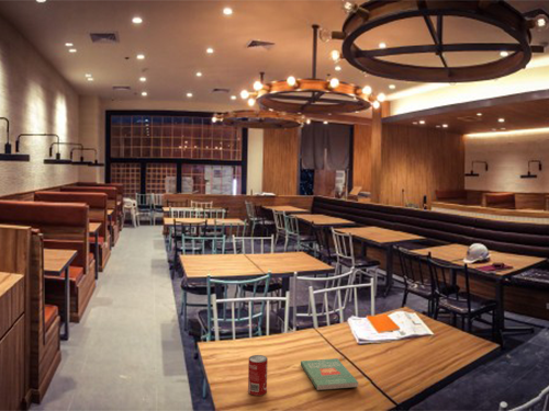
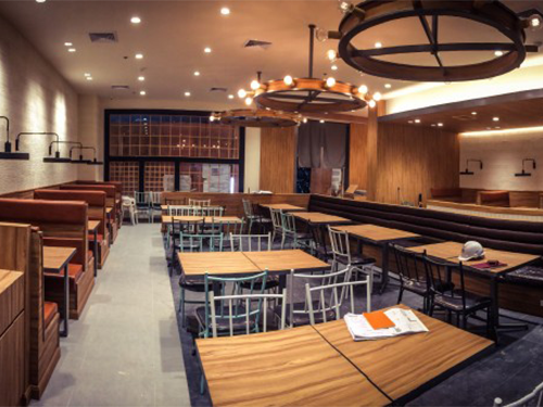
- beverage can (257, 374)
- book (327, 373)
